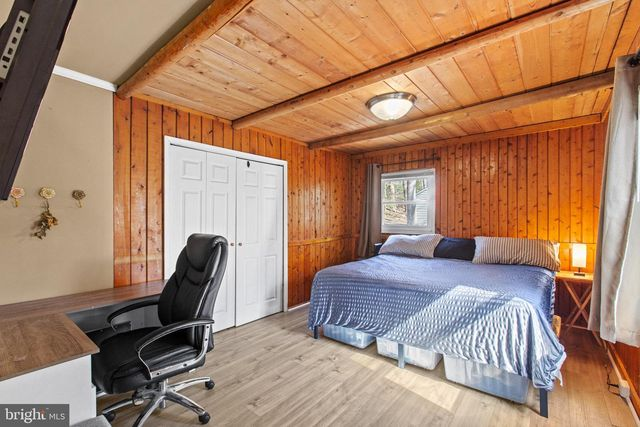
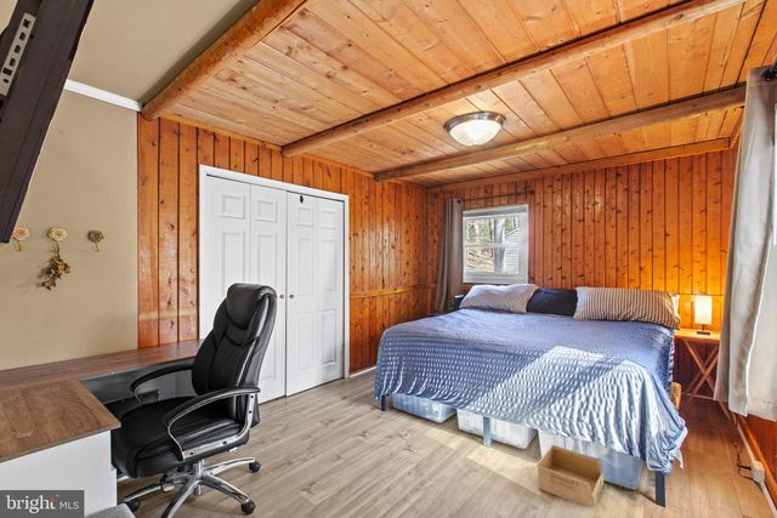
+ storage bin (569, 474)
